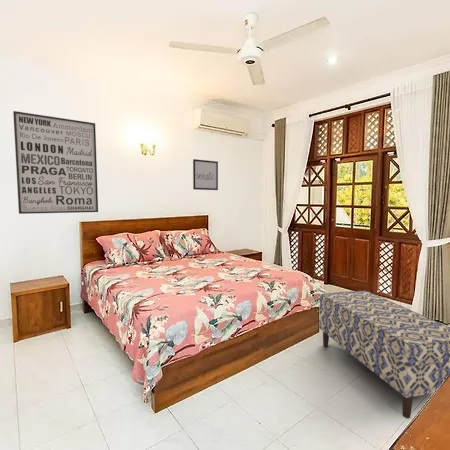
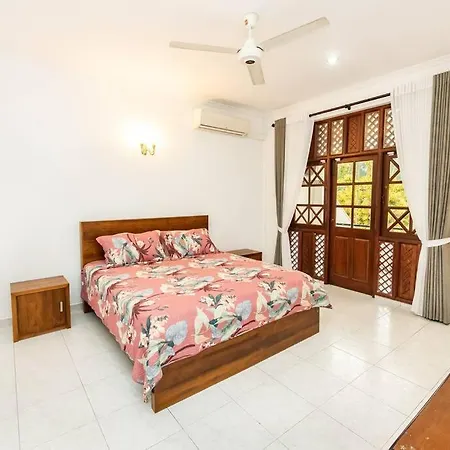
- wall art (59, 165)
- wall art (205, 175)
- bench (380, 341)
